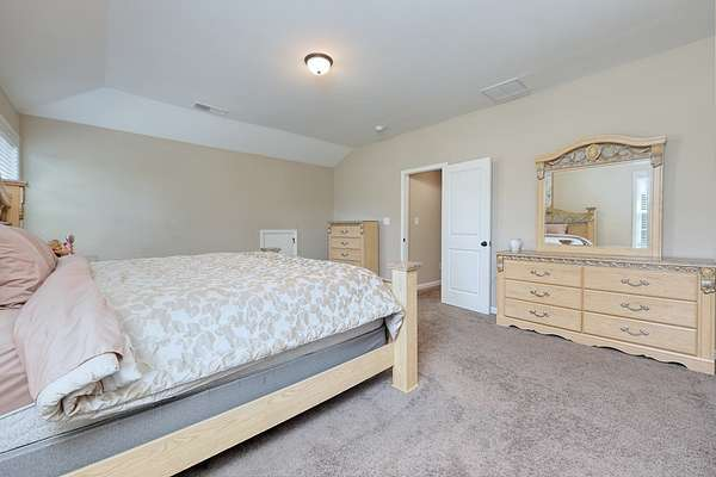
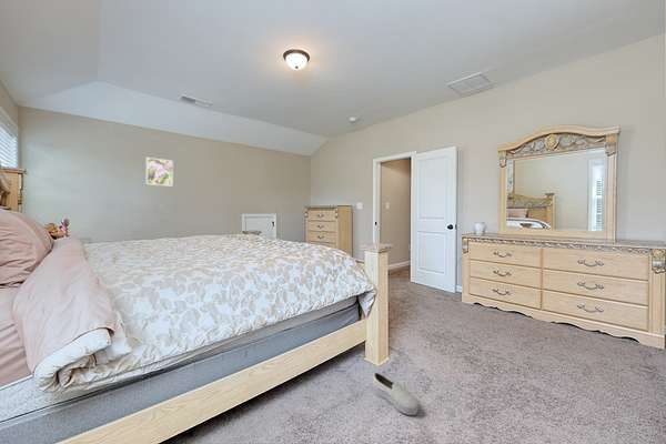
+ shoe (393, 391)
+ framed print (159, 172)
